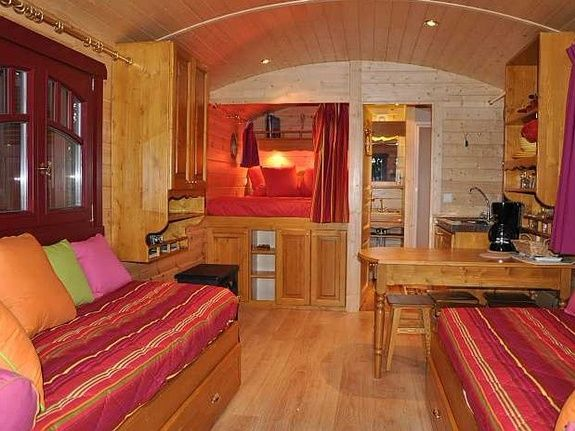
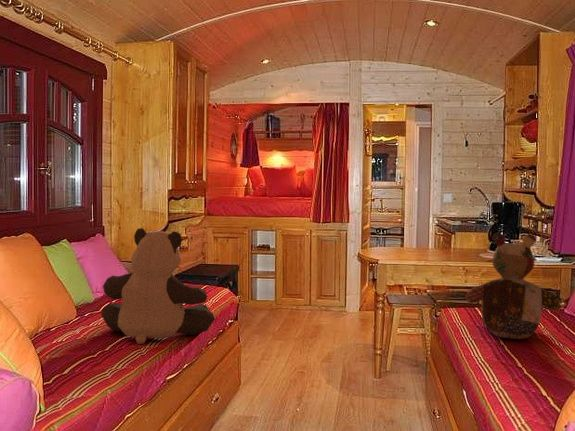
+ teddy bear (153, 281)
+ stuffed bear (511, 283)
